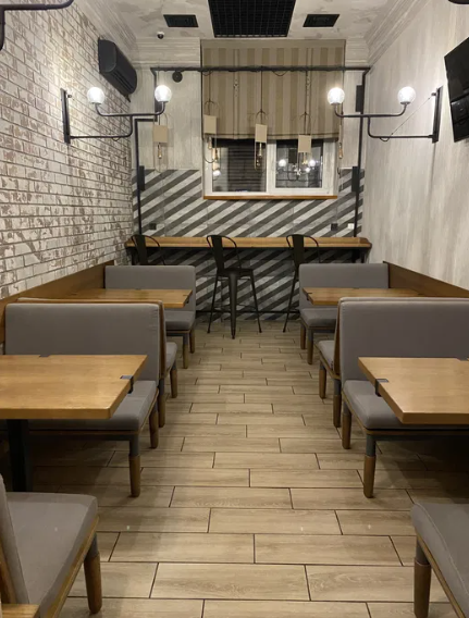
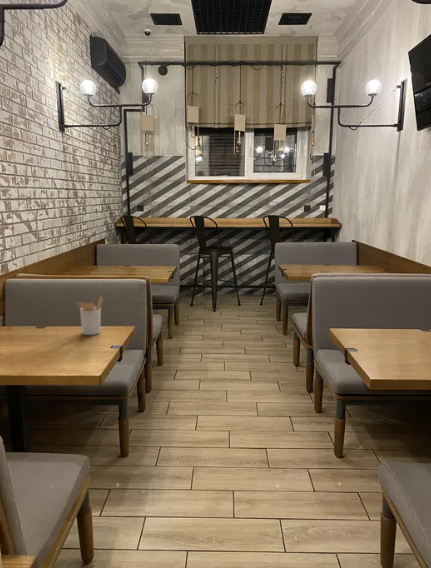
+ utensil holder (89, 316)
